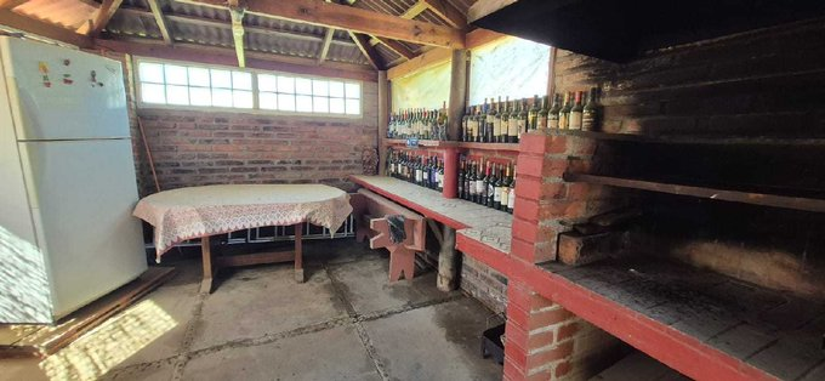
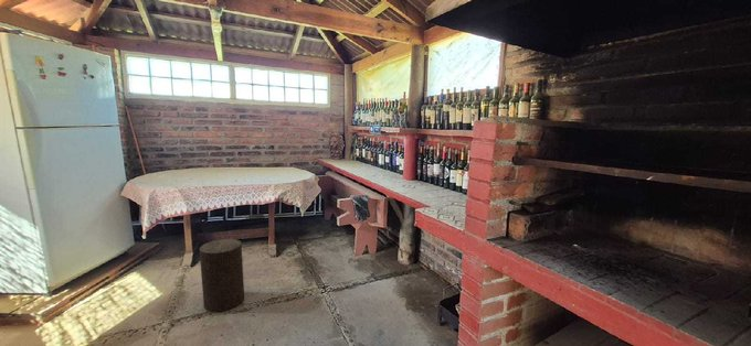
+ stool (222, 273)
